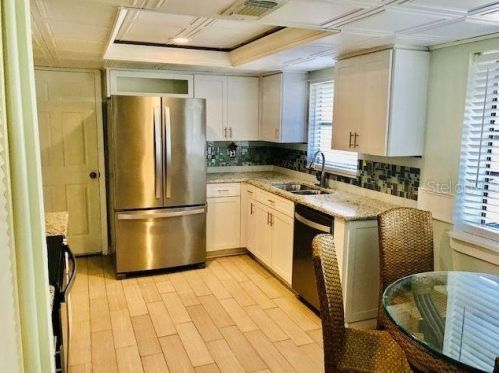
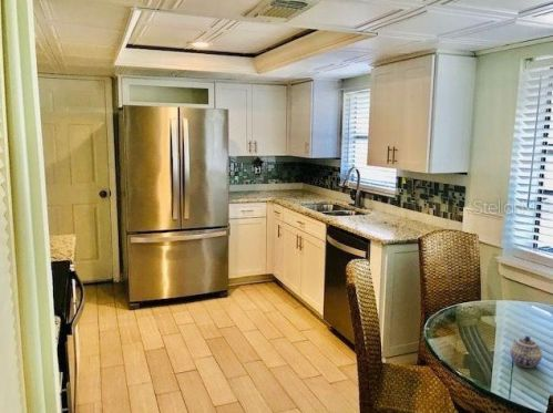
+ teapot (525, 350)
